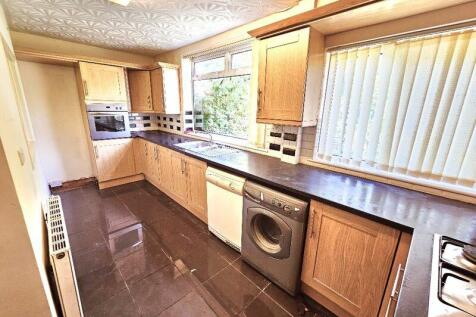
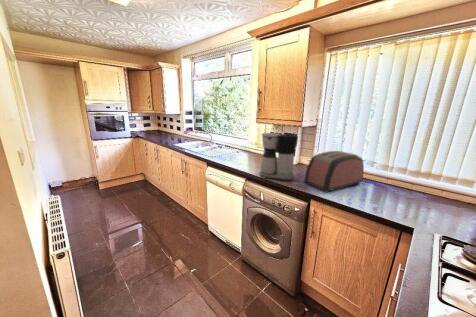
+ toaster (336, 168)
+ coffee maker (278, 155)
